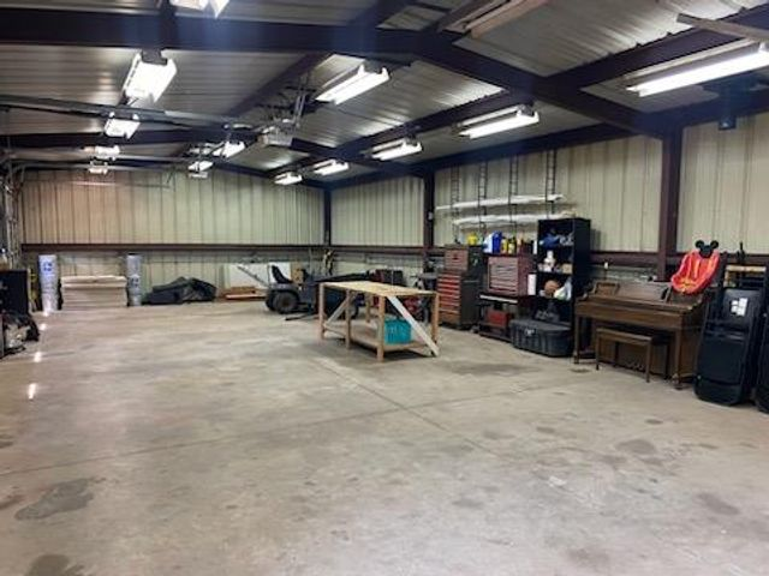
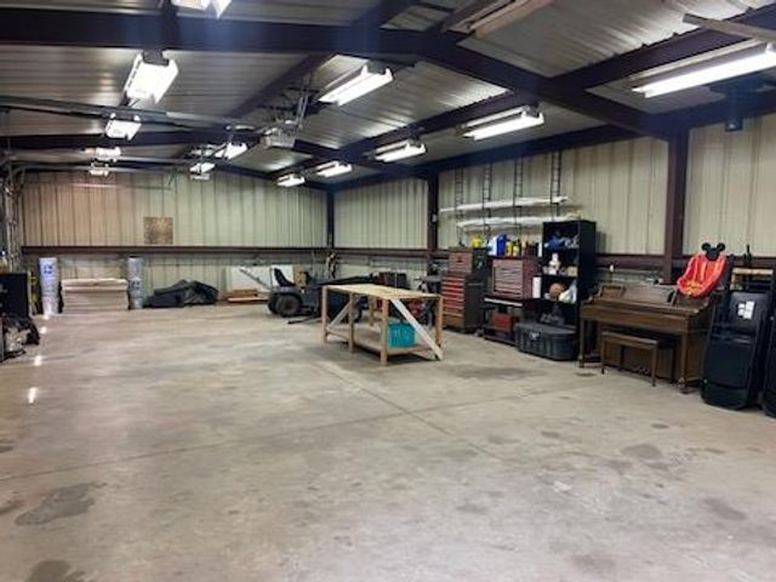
+ wall art (158, 230)
